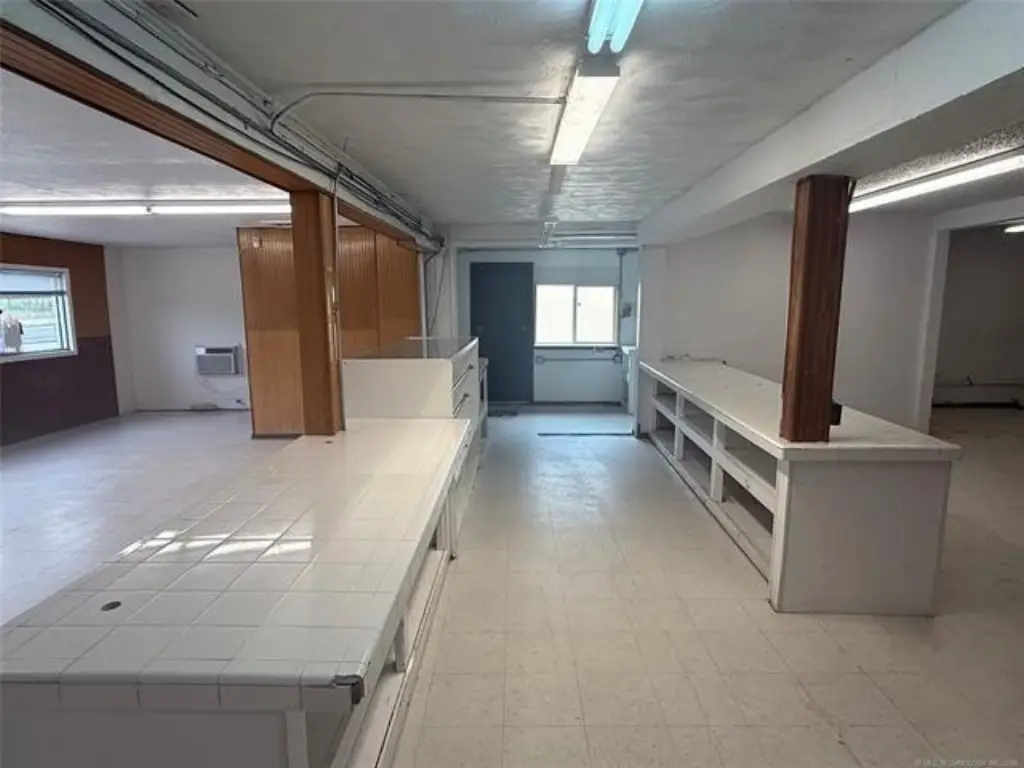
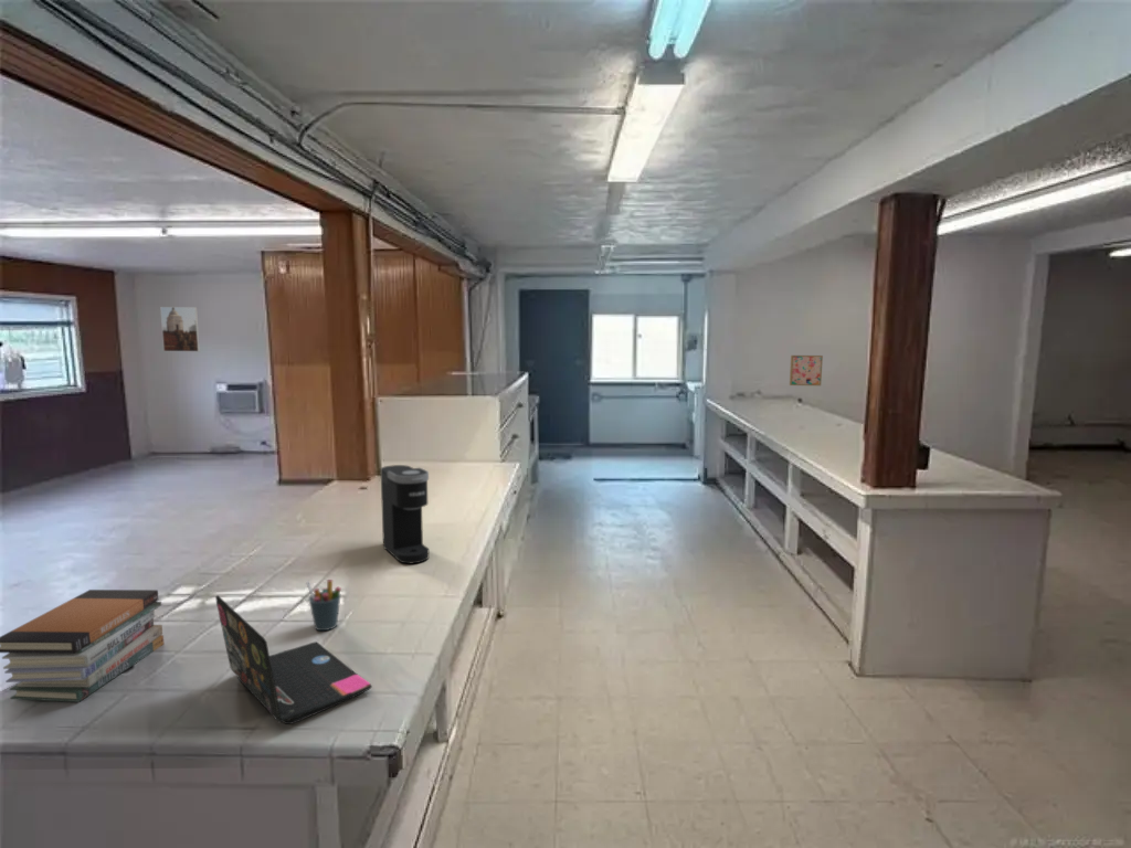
+ laptop (293, 648)
+ pen holder (325, 603)
+ book stack (86, 642)
+ wall art (805, 370)
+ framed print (180, 329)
+ coffee maker (404, 510)
